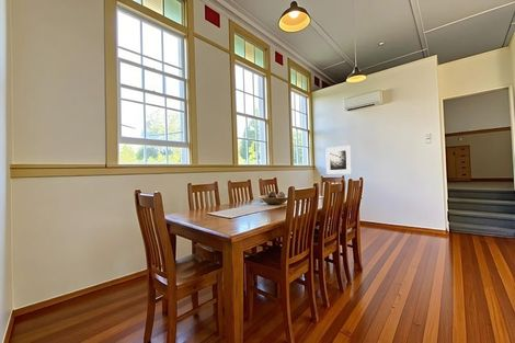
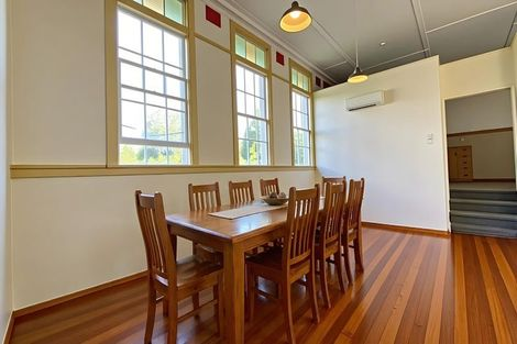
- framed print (337, 160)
